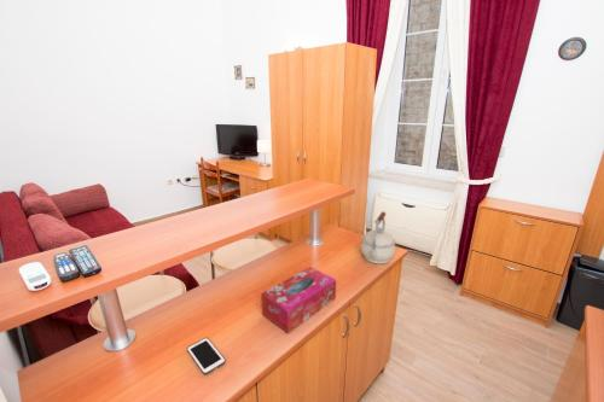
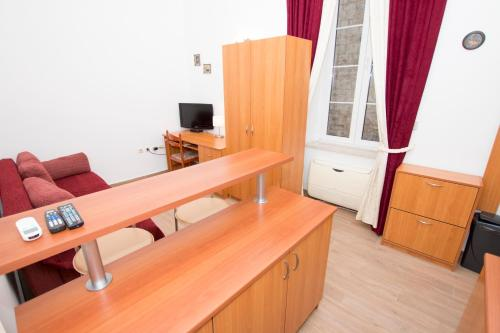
- tissue box (300, 296)
- cell phone (205, 355)
- kettle (378, 238)
